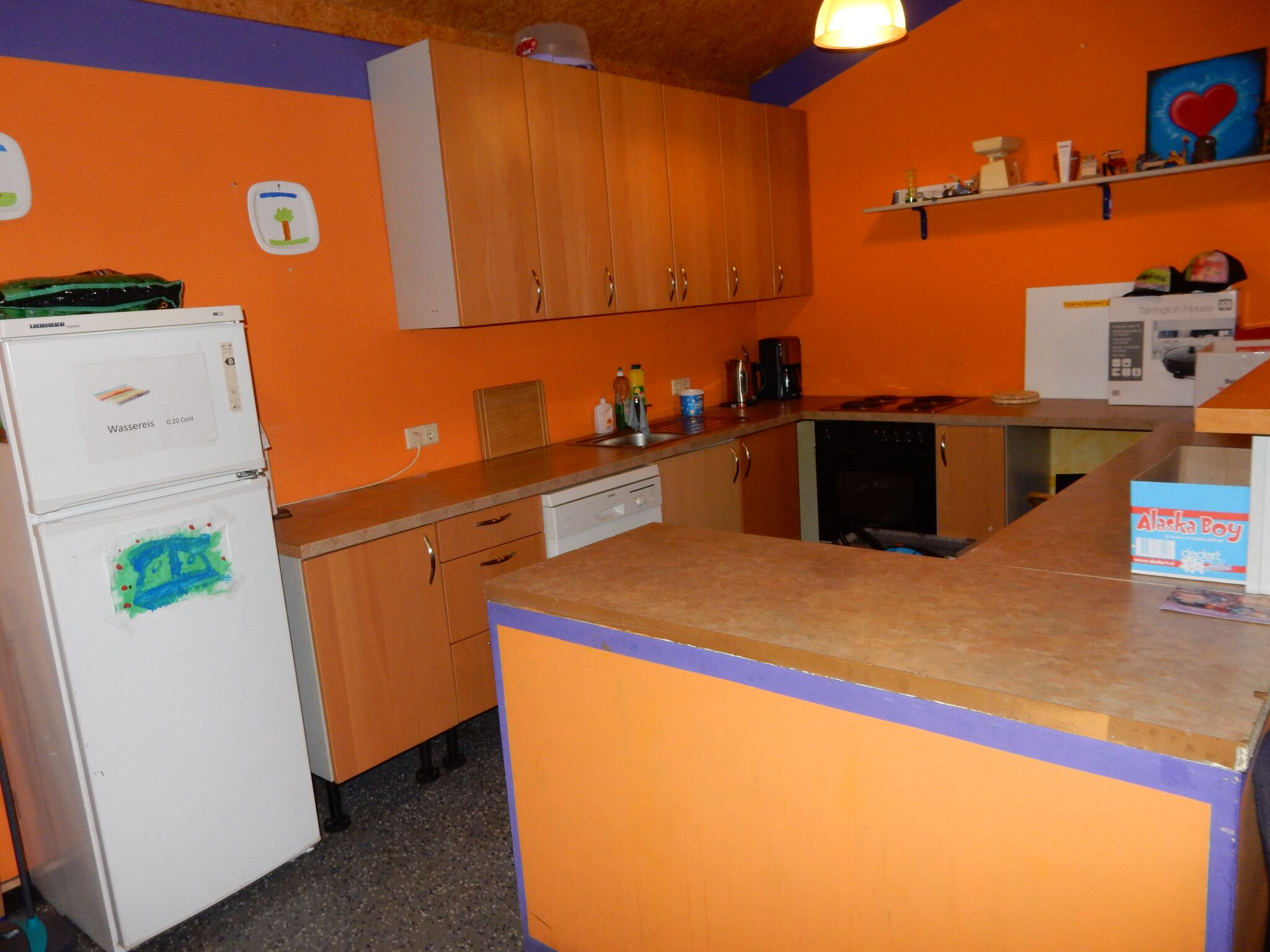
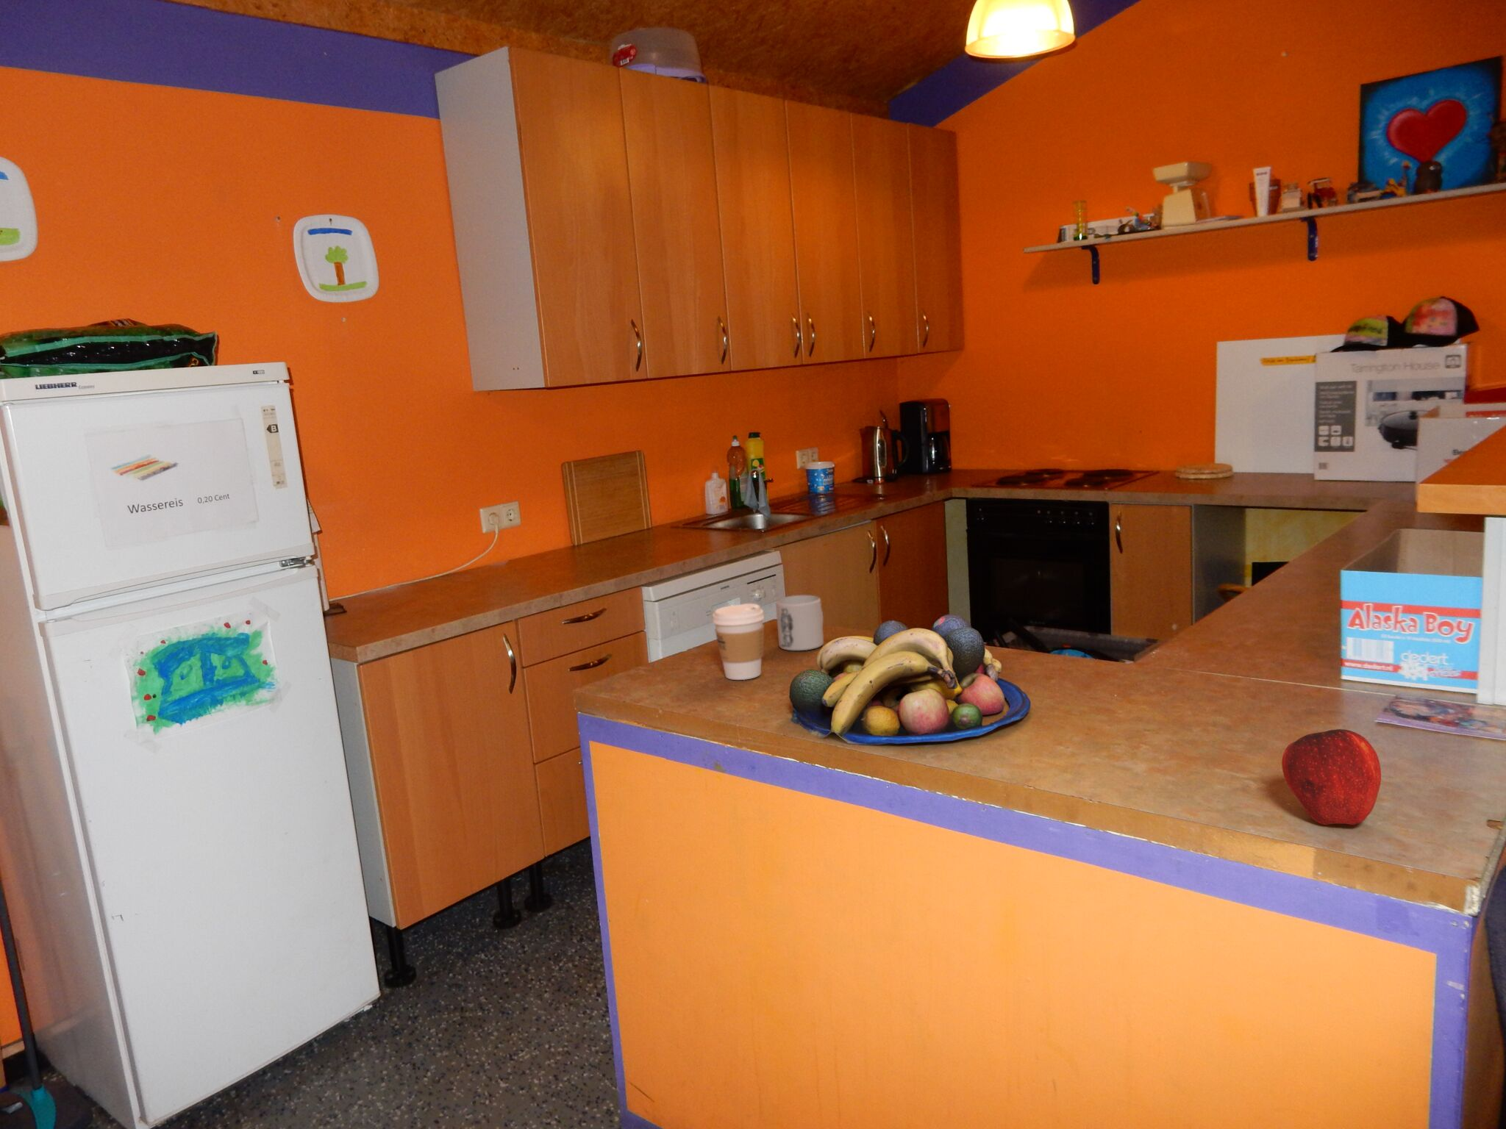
+ apple (1330, 772)
+ mug (803, 620)
+ fruit bowl (908, 666)
+ coffee cup (740, 640)
